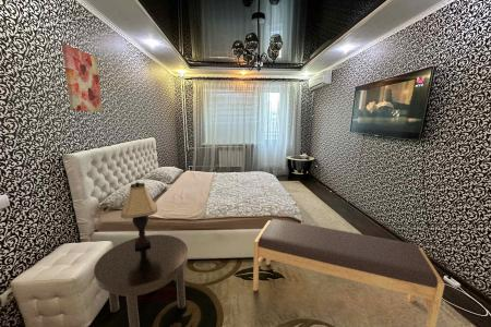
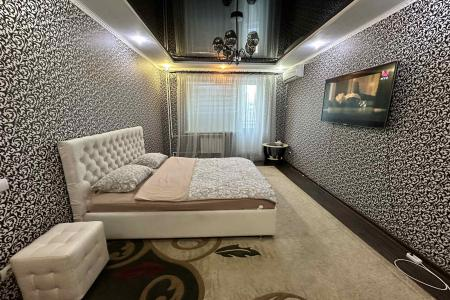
- side table (146, 282)
- bench (333, 268)
- wall art (84, 82)
- lamp (140, 213)
